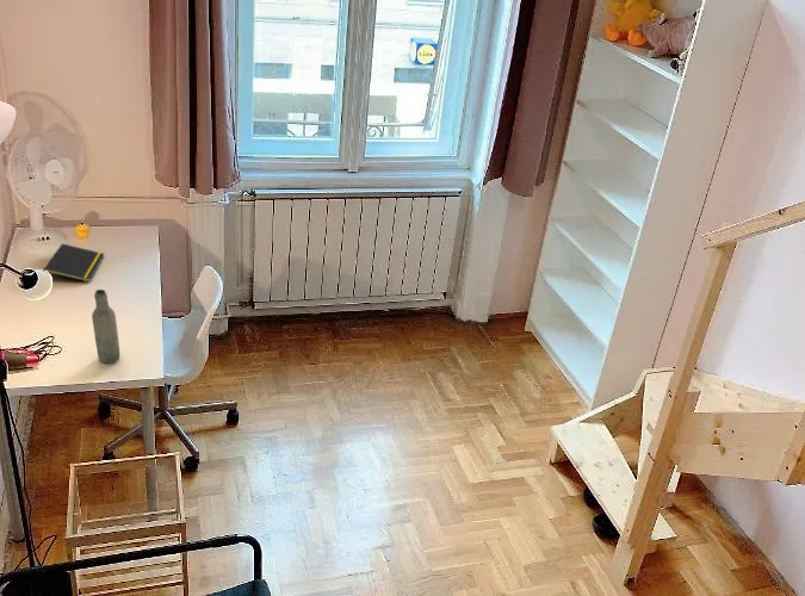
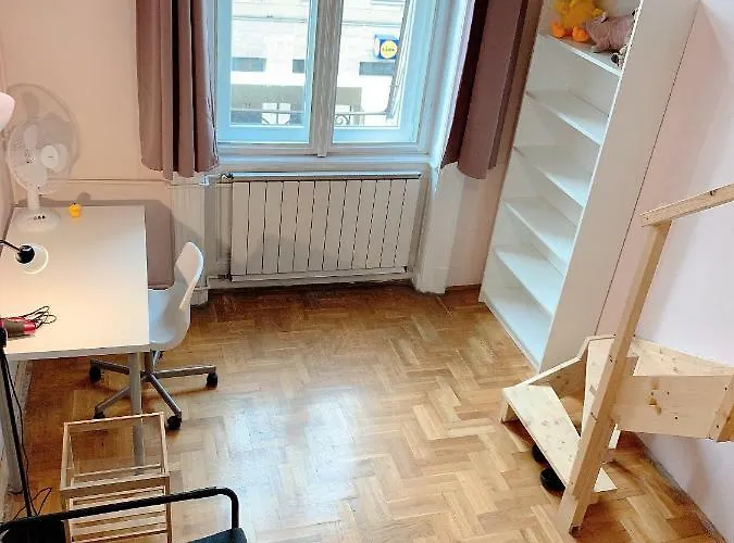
- bottle (105, 325)
- notepad (75, 262)
